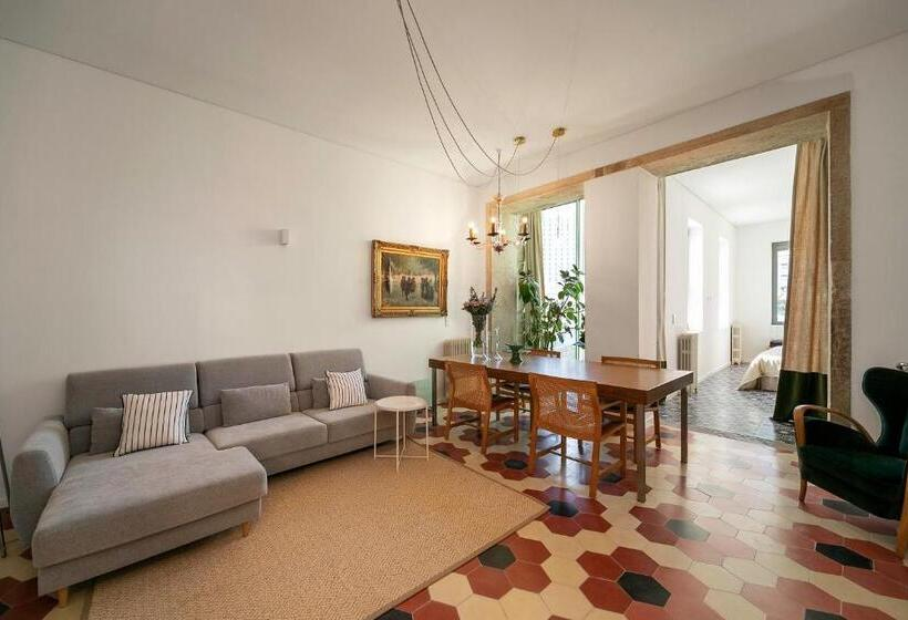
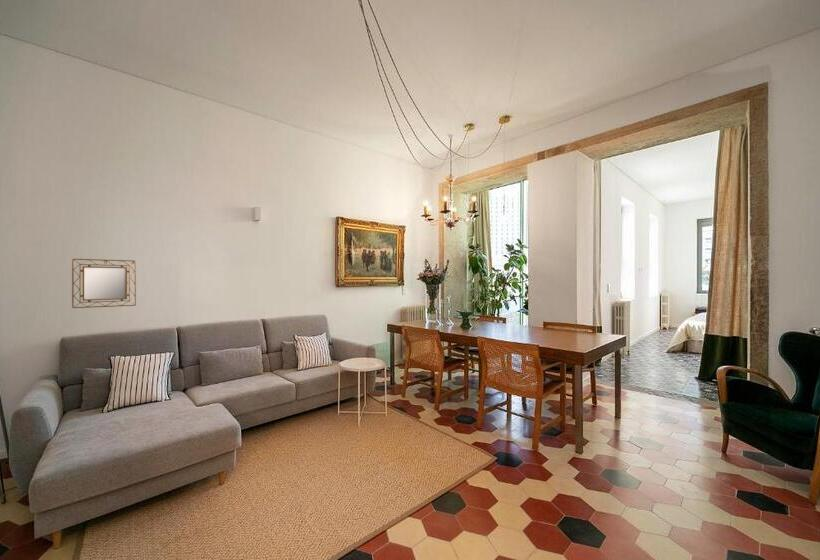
+ home mirror (105, 283)
